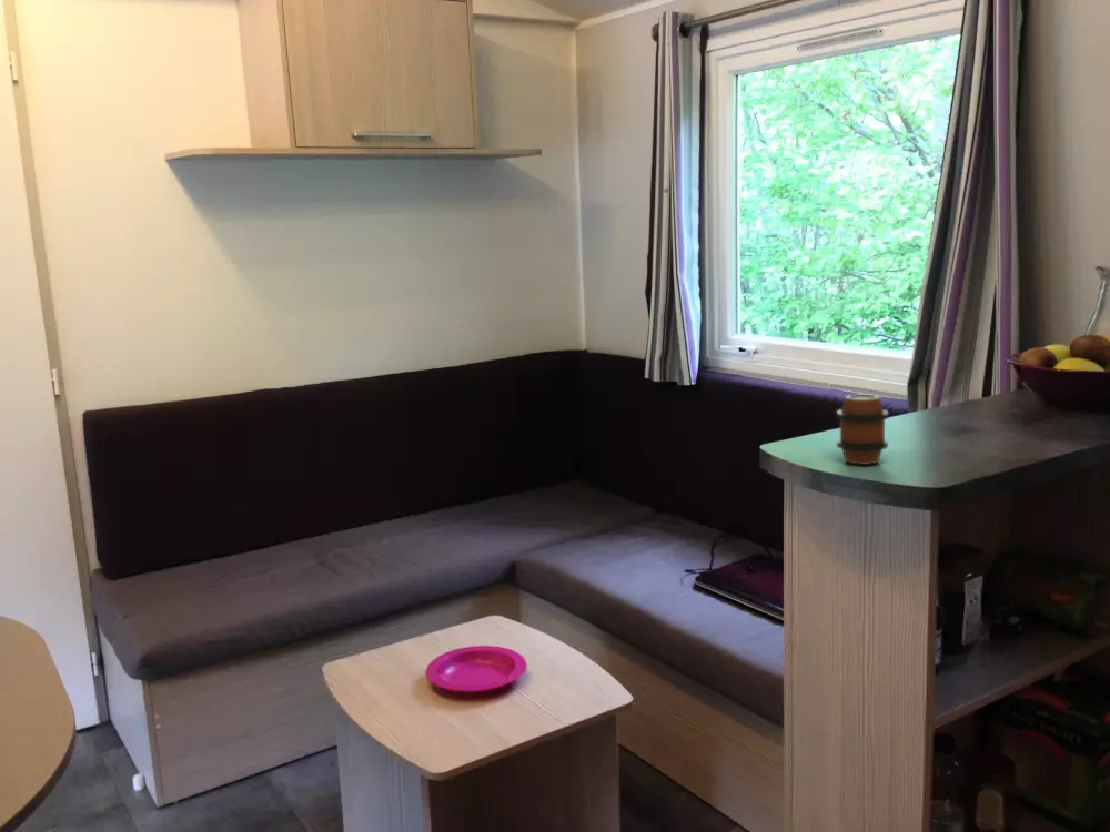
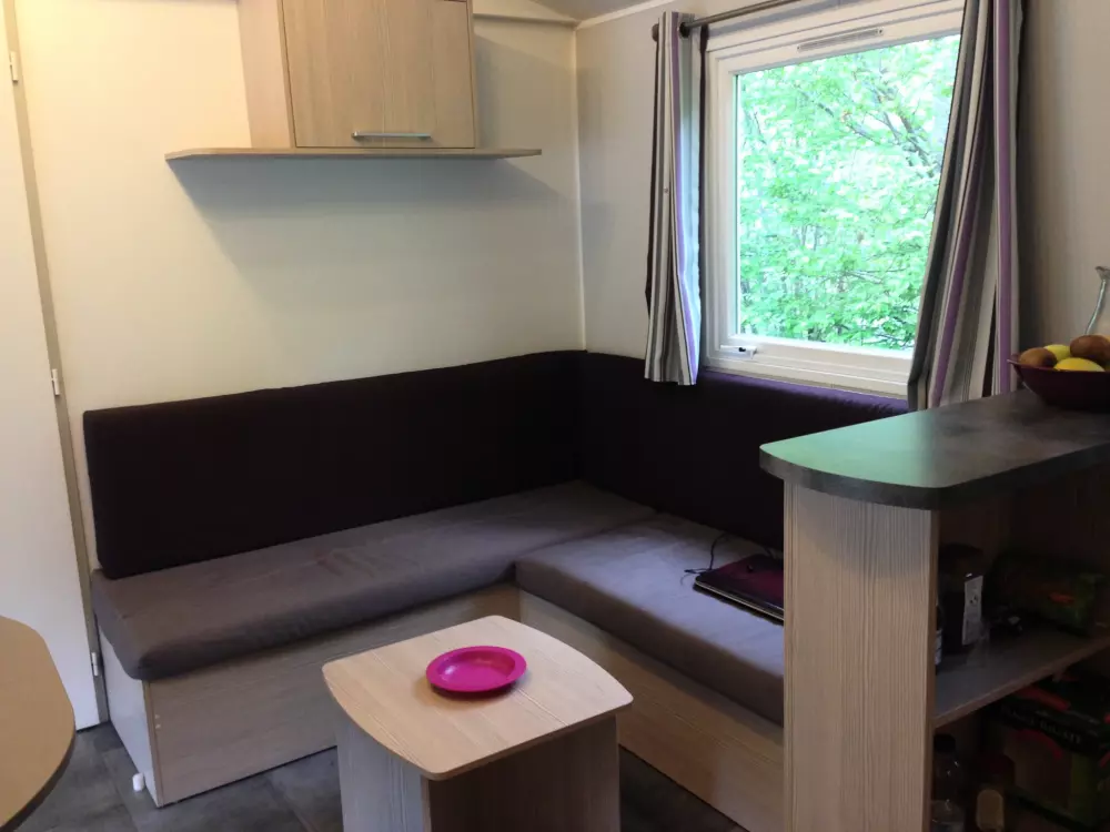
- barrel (861, 428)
